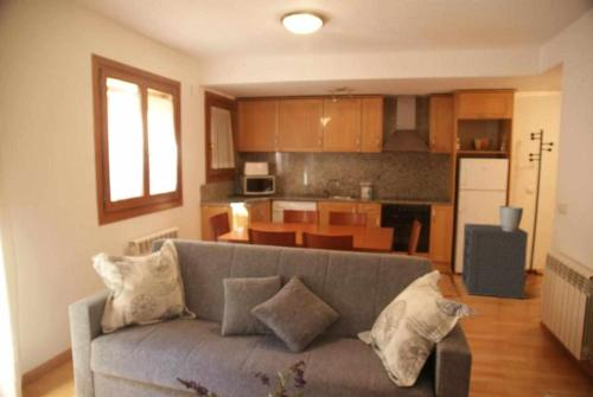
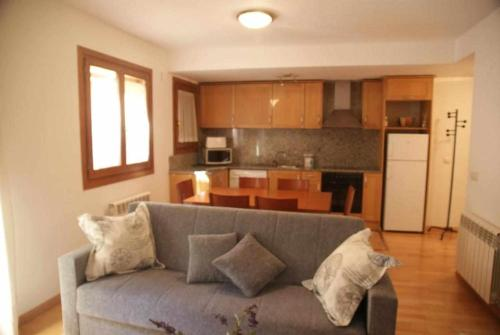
- ceramic pot (510, 218)
- storage cabinet (492, 258)
